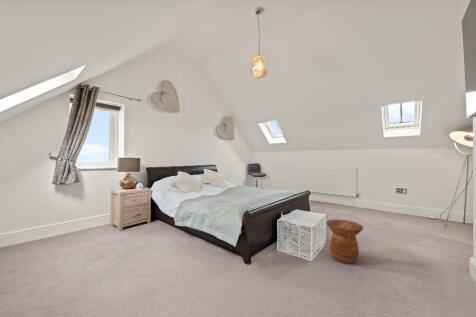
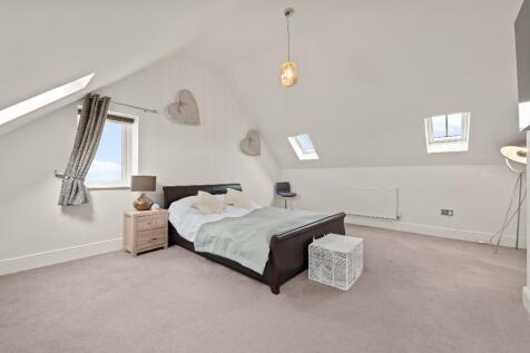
- side table (343, 241)
